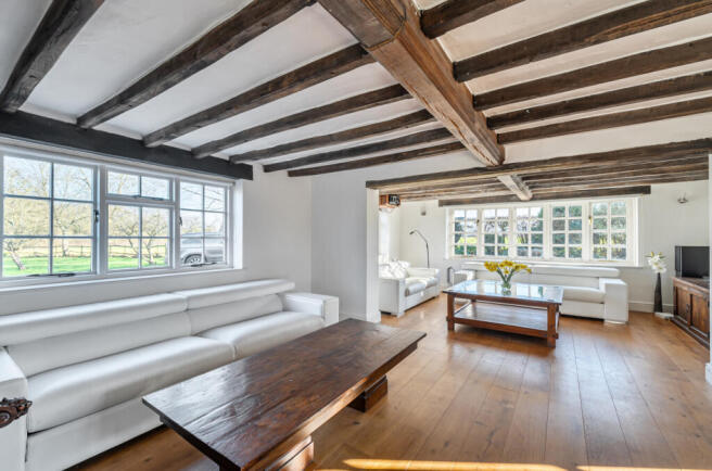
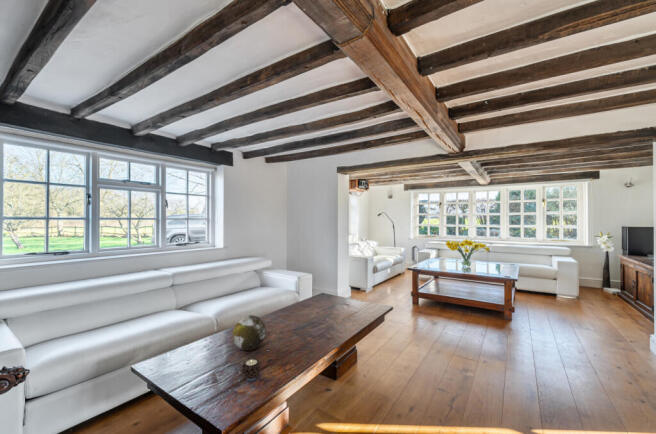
+ decorative orb (249, 332)
+ candle (251, 368)
